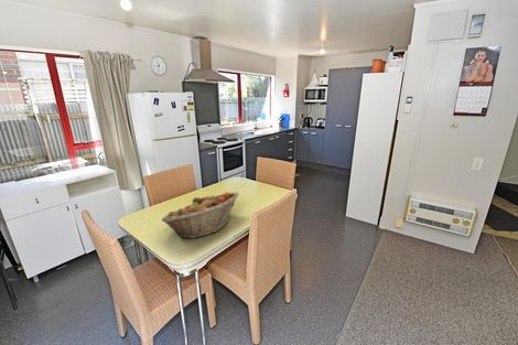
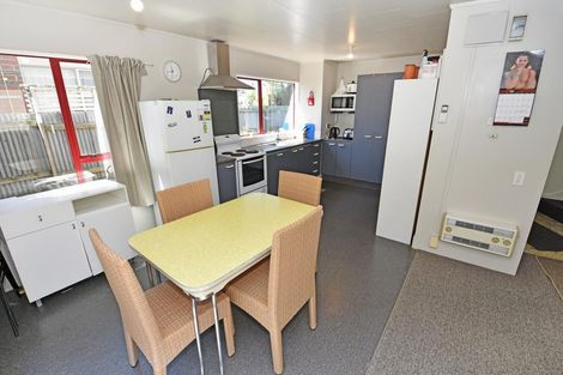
- fruit basket (203, 211)
